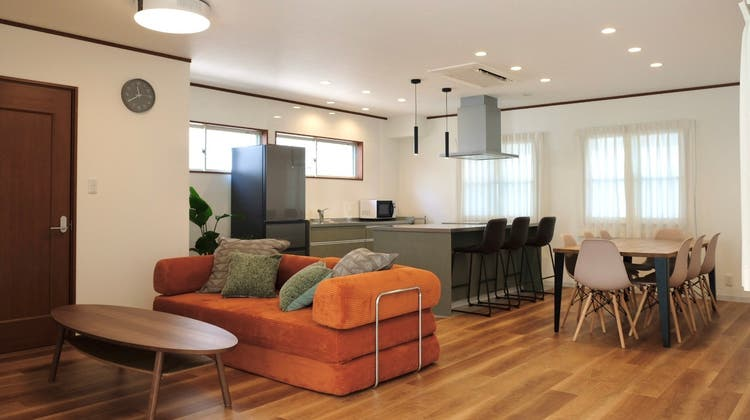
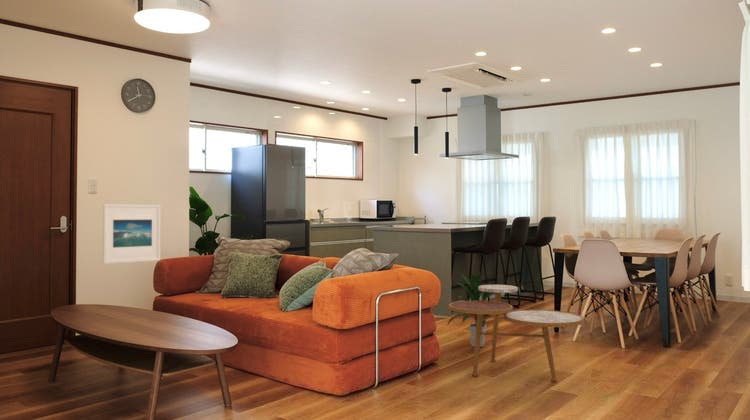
+ indoor plant (476, 314)
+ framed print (132, 233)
+ side table (514, 334)
